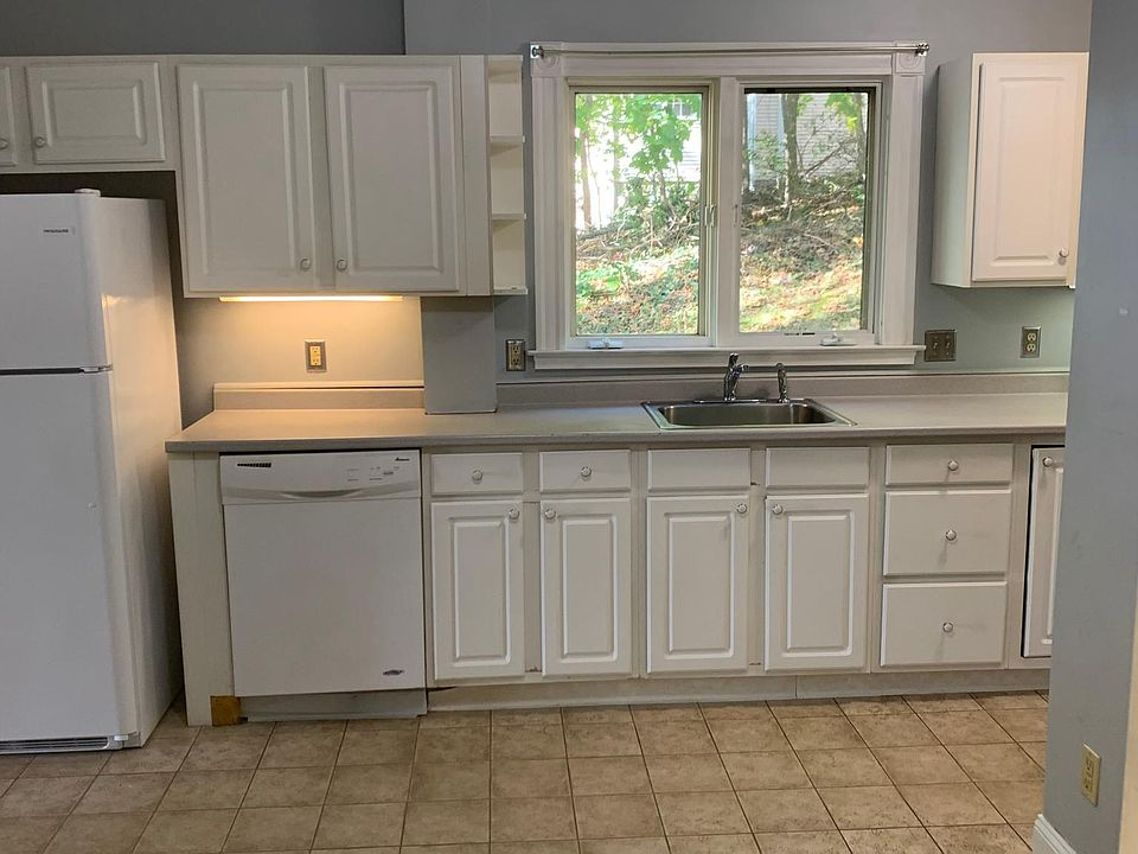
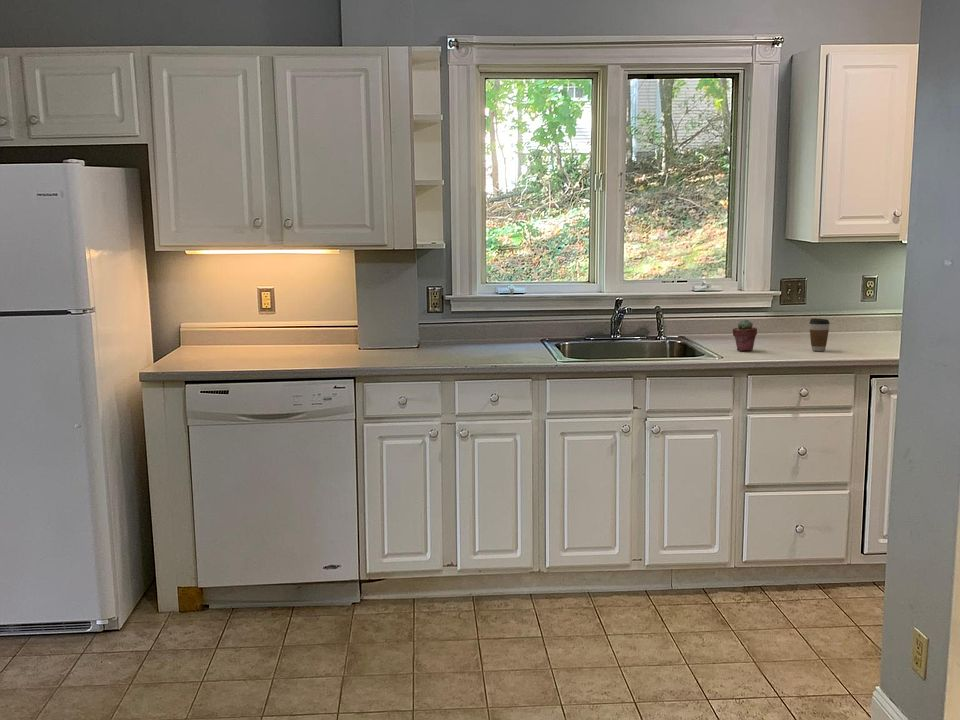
+ potted succulent (744, 334)
+ coffee cup (819, 334)
